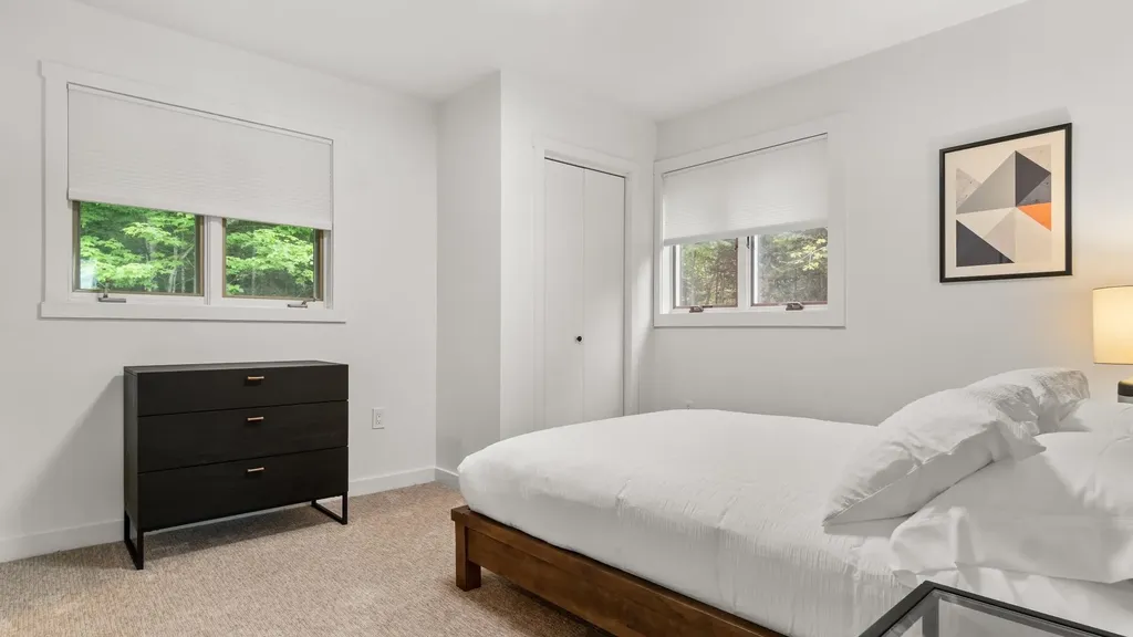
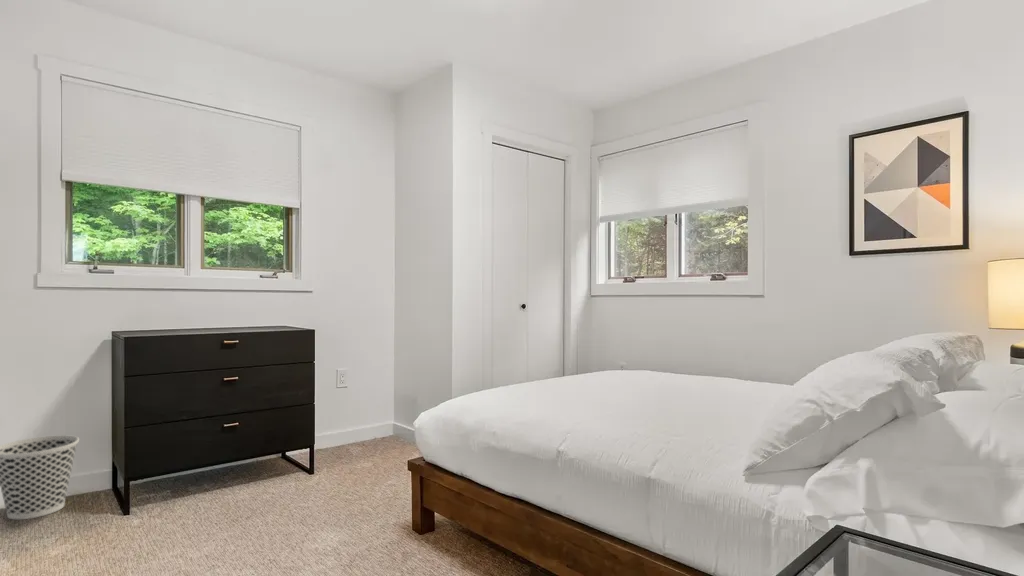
+ wastebasket (36, 477)
